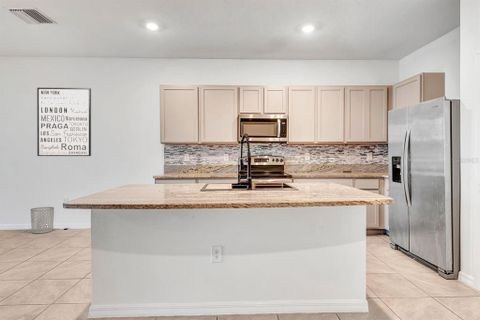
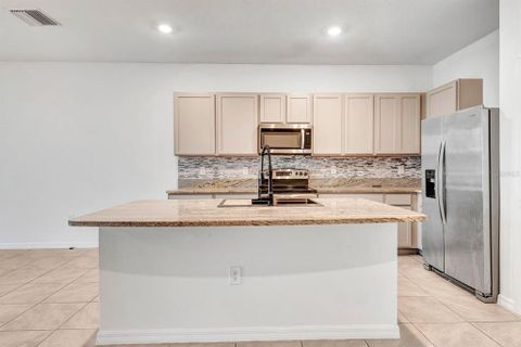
- waste bin (42, 219)
- wall art (64, 122)
